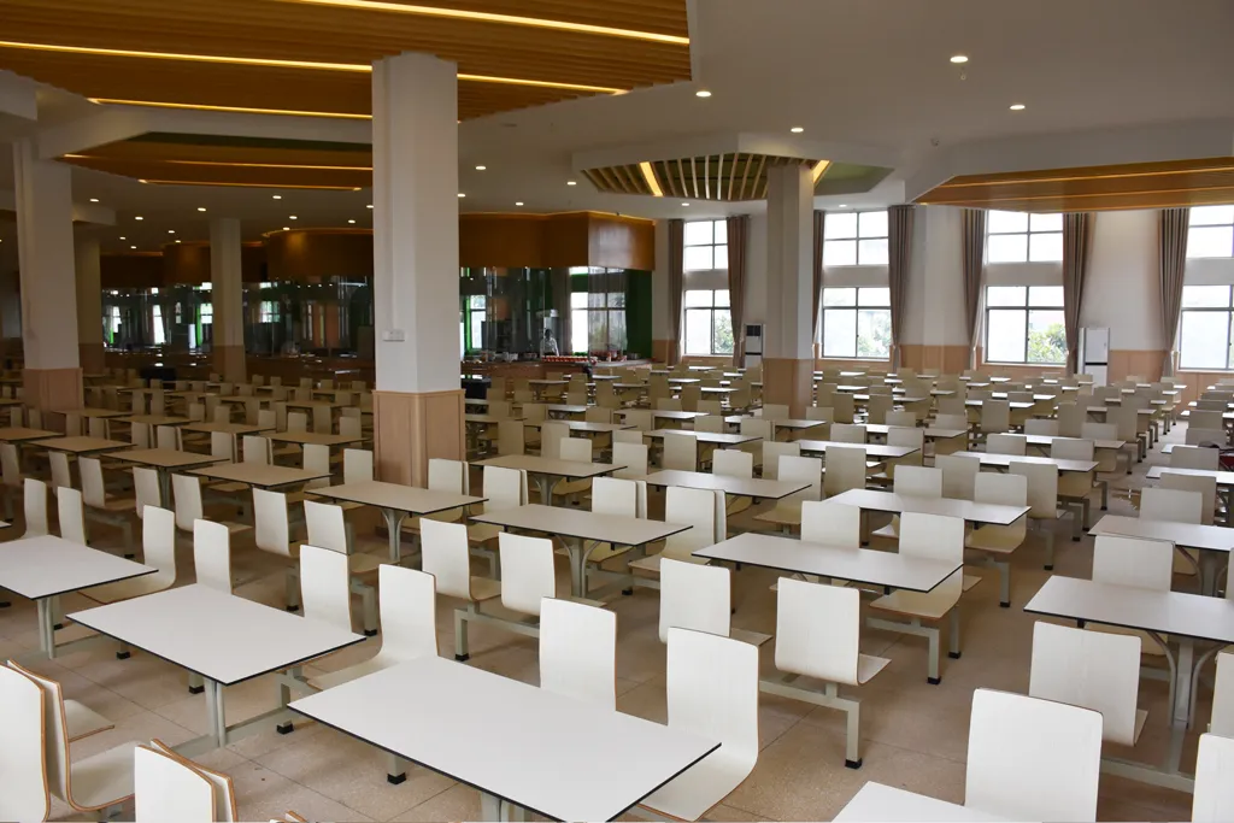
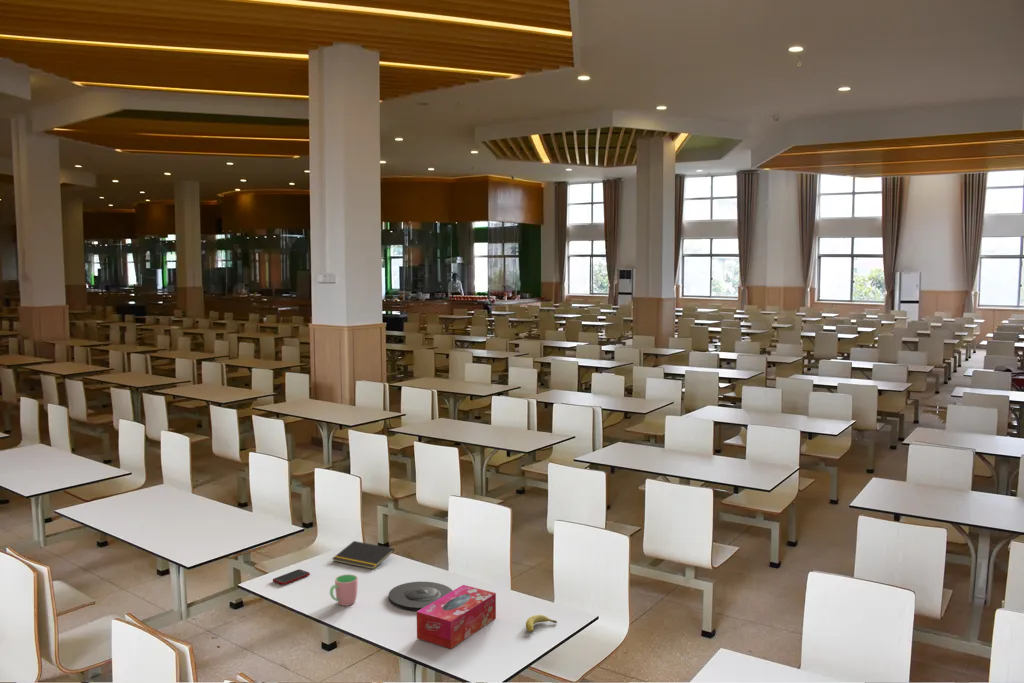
+ cup (343, 591)
+ fruit (538, 621)
+ tissue box (457, 615)
+ plate (421, 593)
+ notepad (363, 554)
+ cell phone (291, 577)
